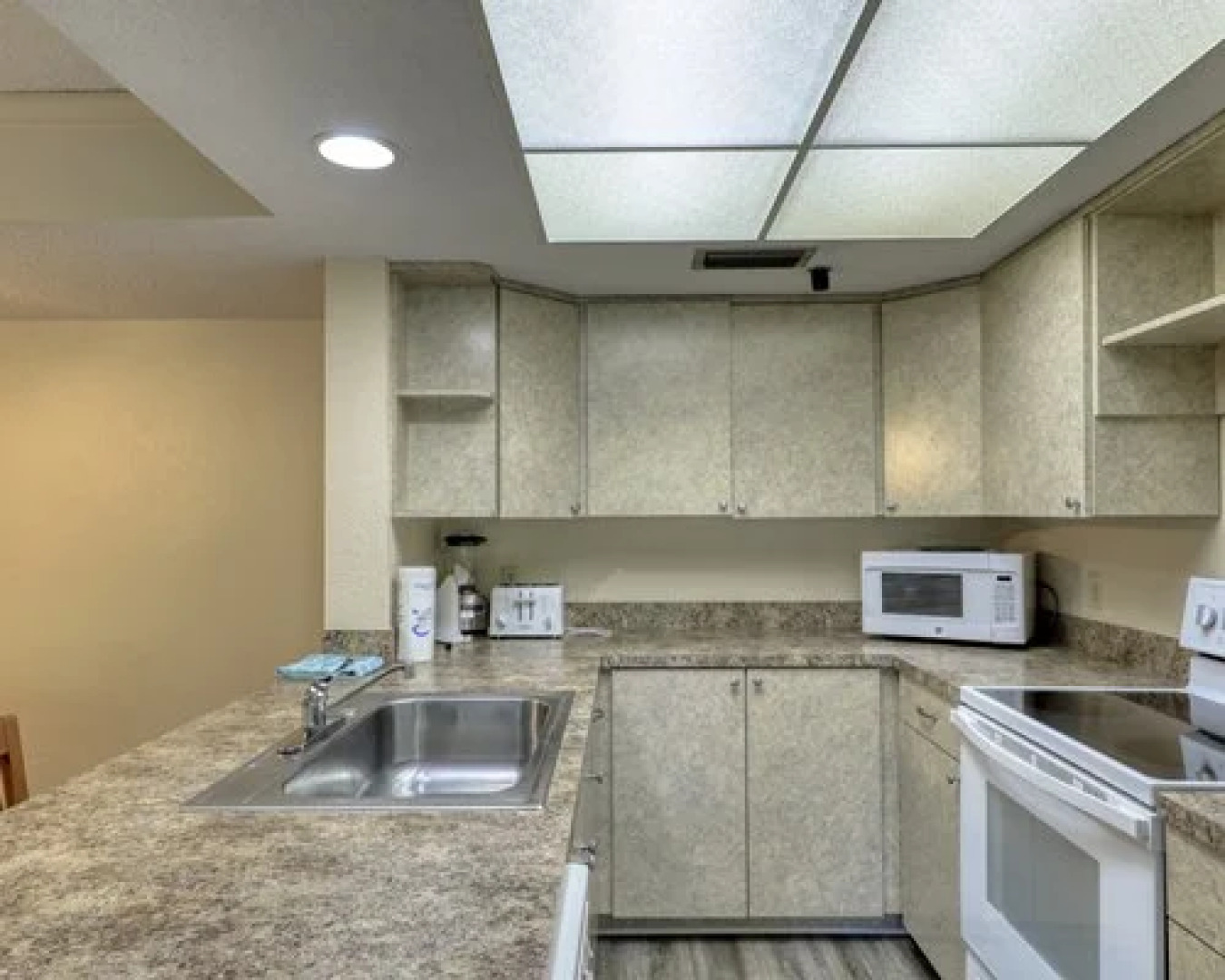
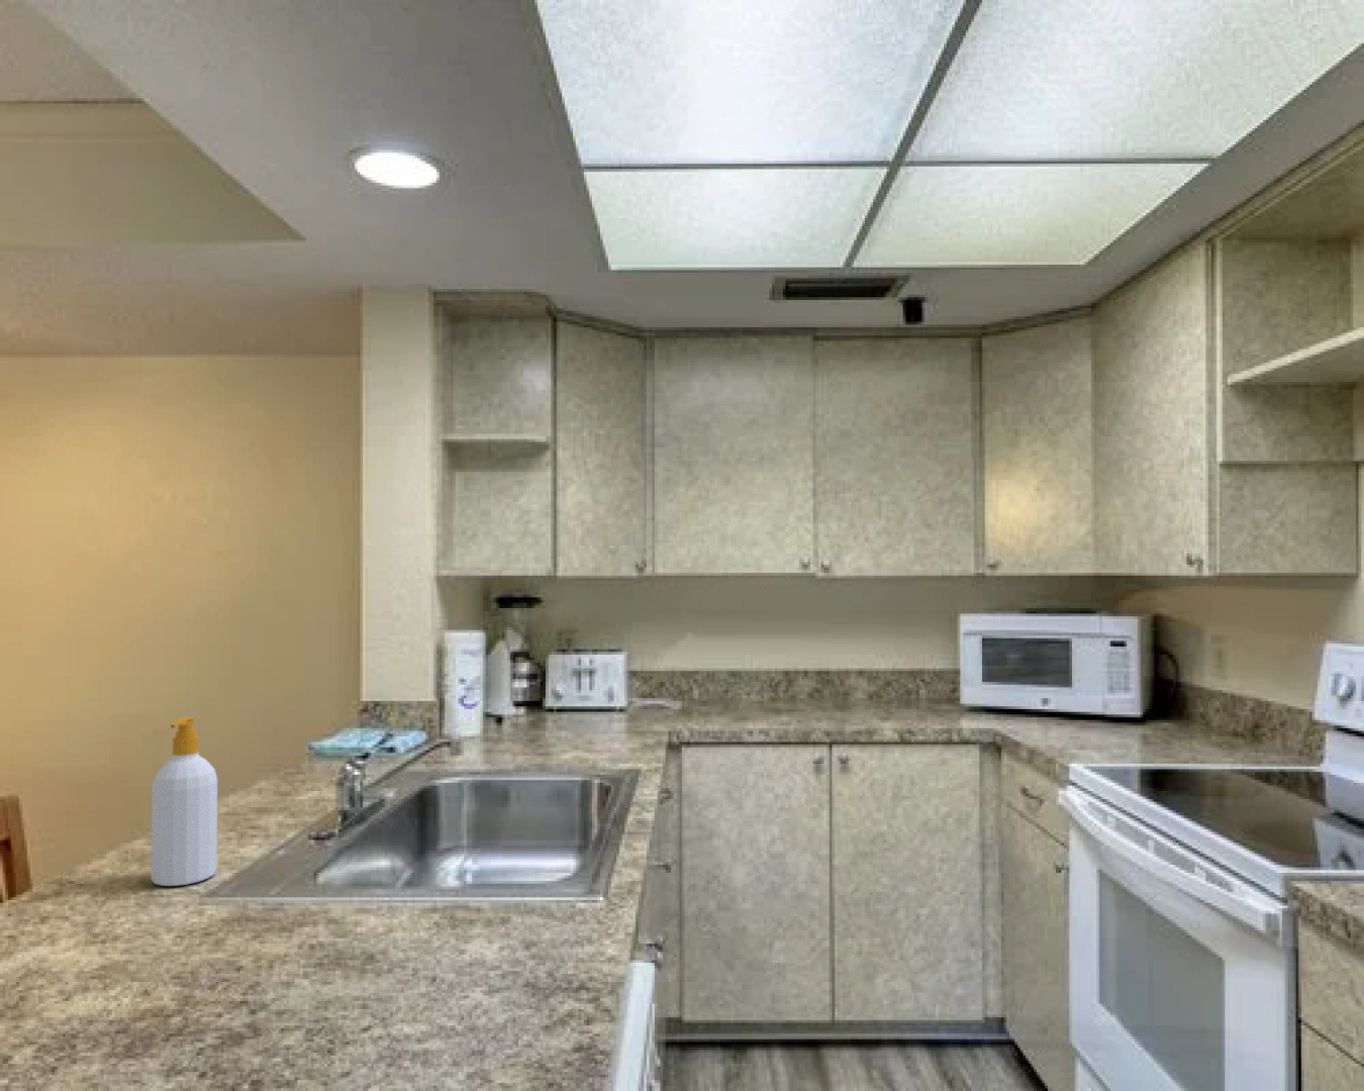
+ soap bottle (184, 797)
